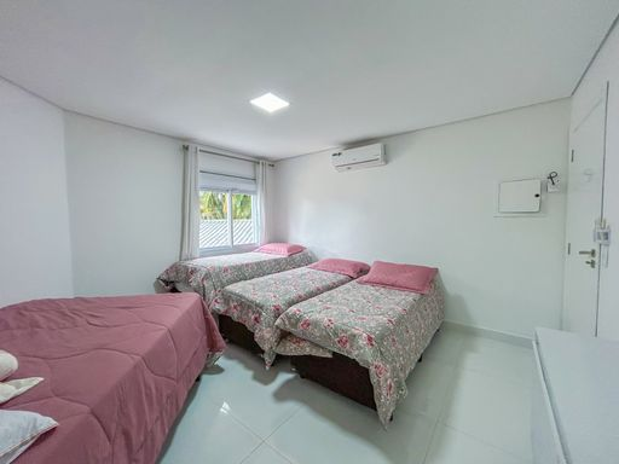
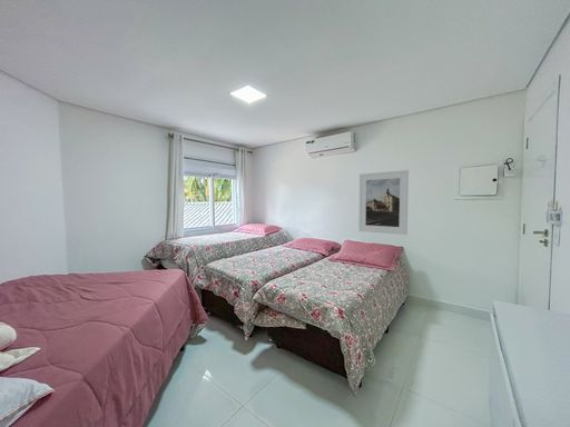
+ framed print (382, 202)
